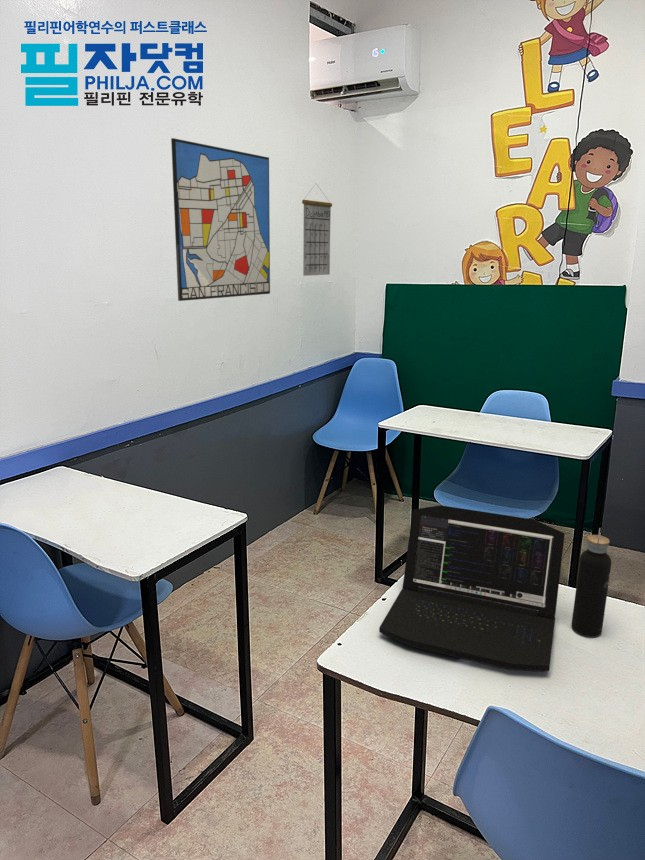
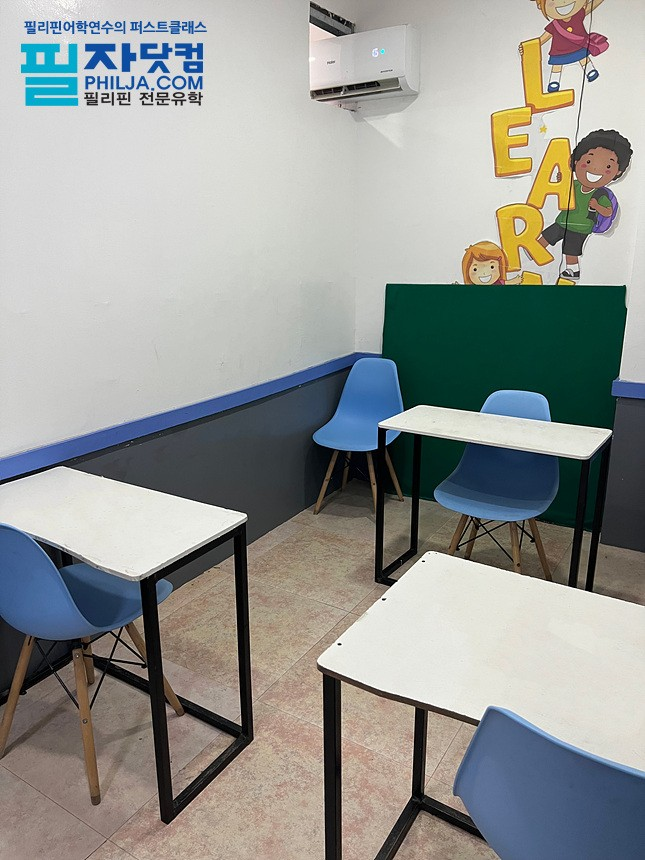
- water bottle (592, 580)
- wall art (226, 224)
- laptop (473, 581)
- calendar (317, 230)
